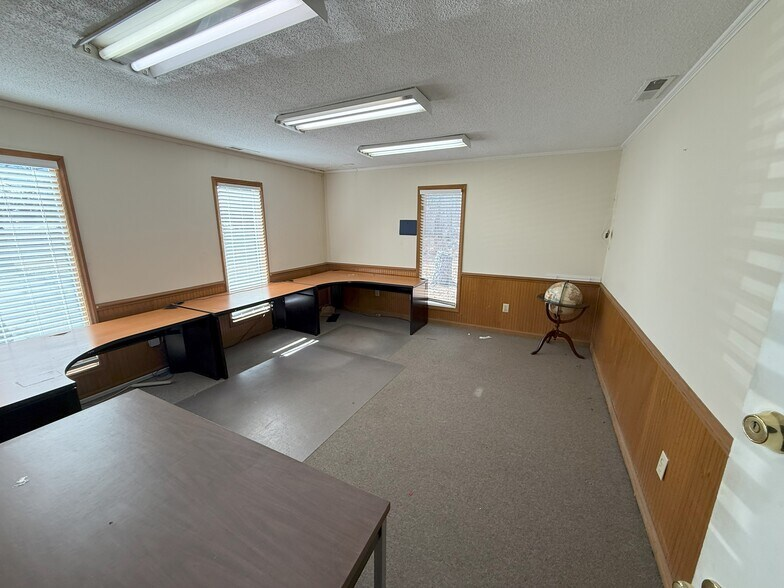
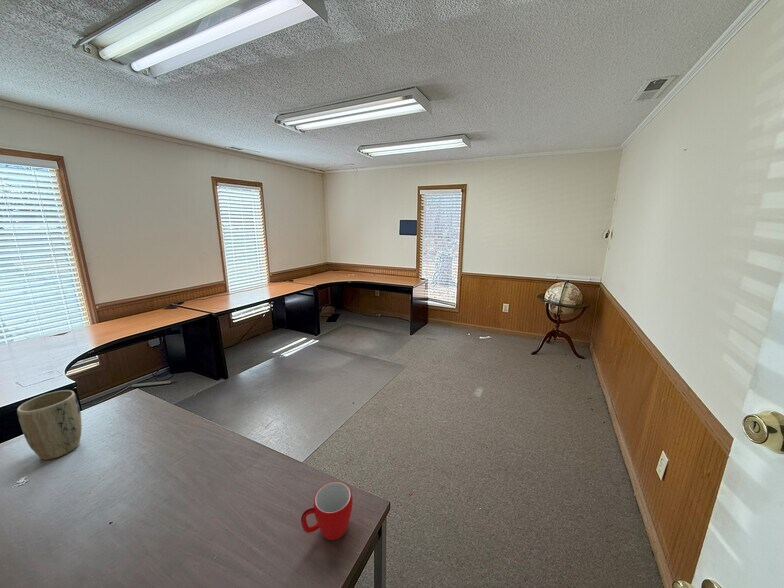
+ mug (327, 515)
+ plant pot (54, 425)
